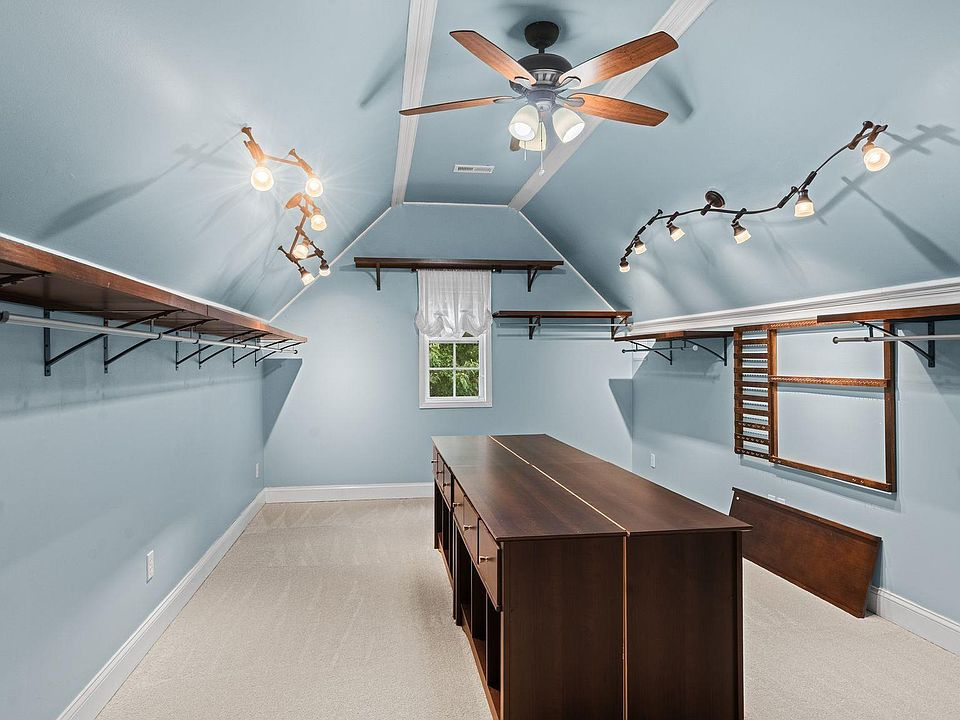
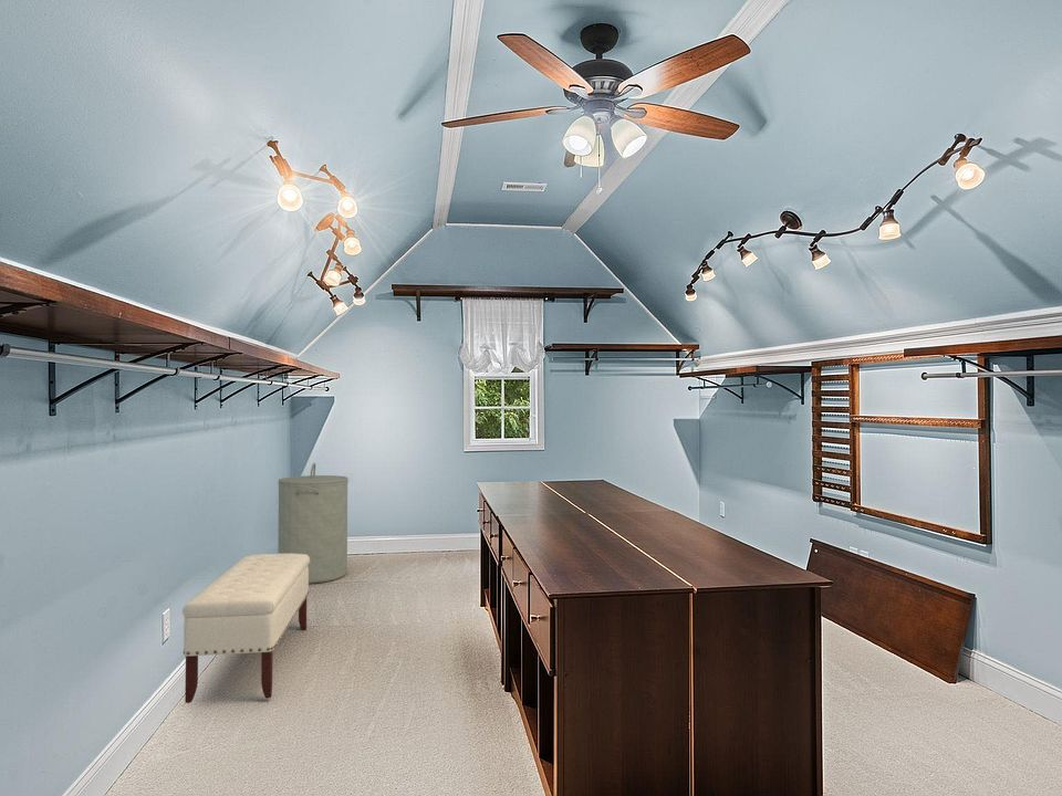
+ laundry hamper (313, 519)
+ bench (254, 617)
